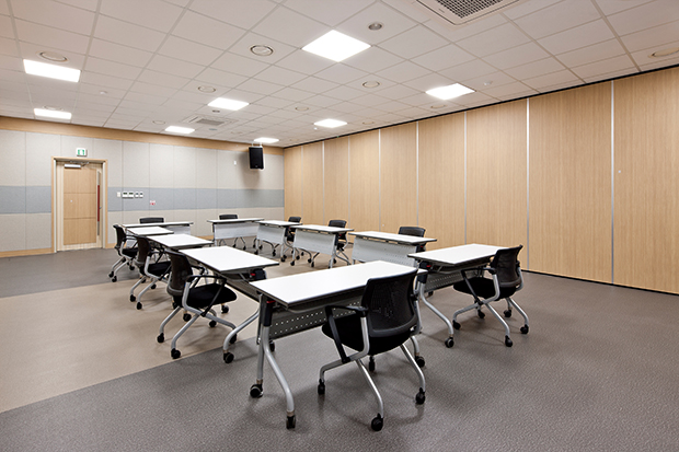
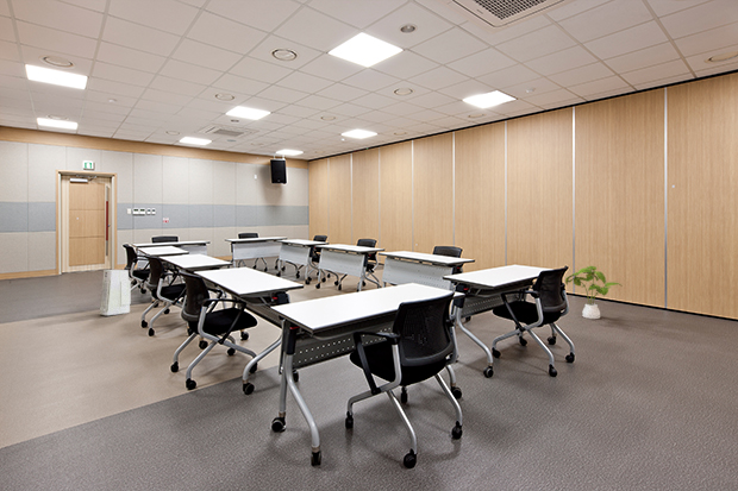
+ house plant (595, 292)
+ air purifier (115, 291)
